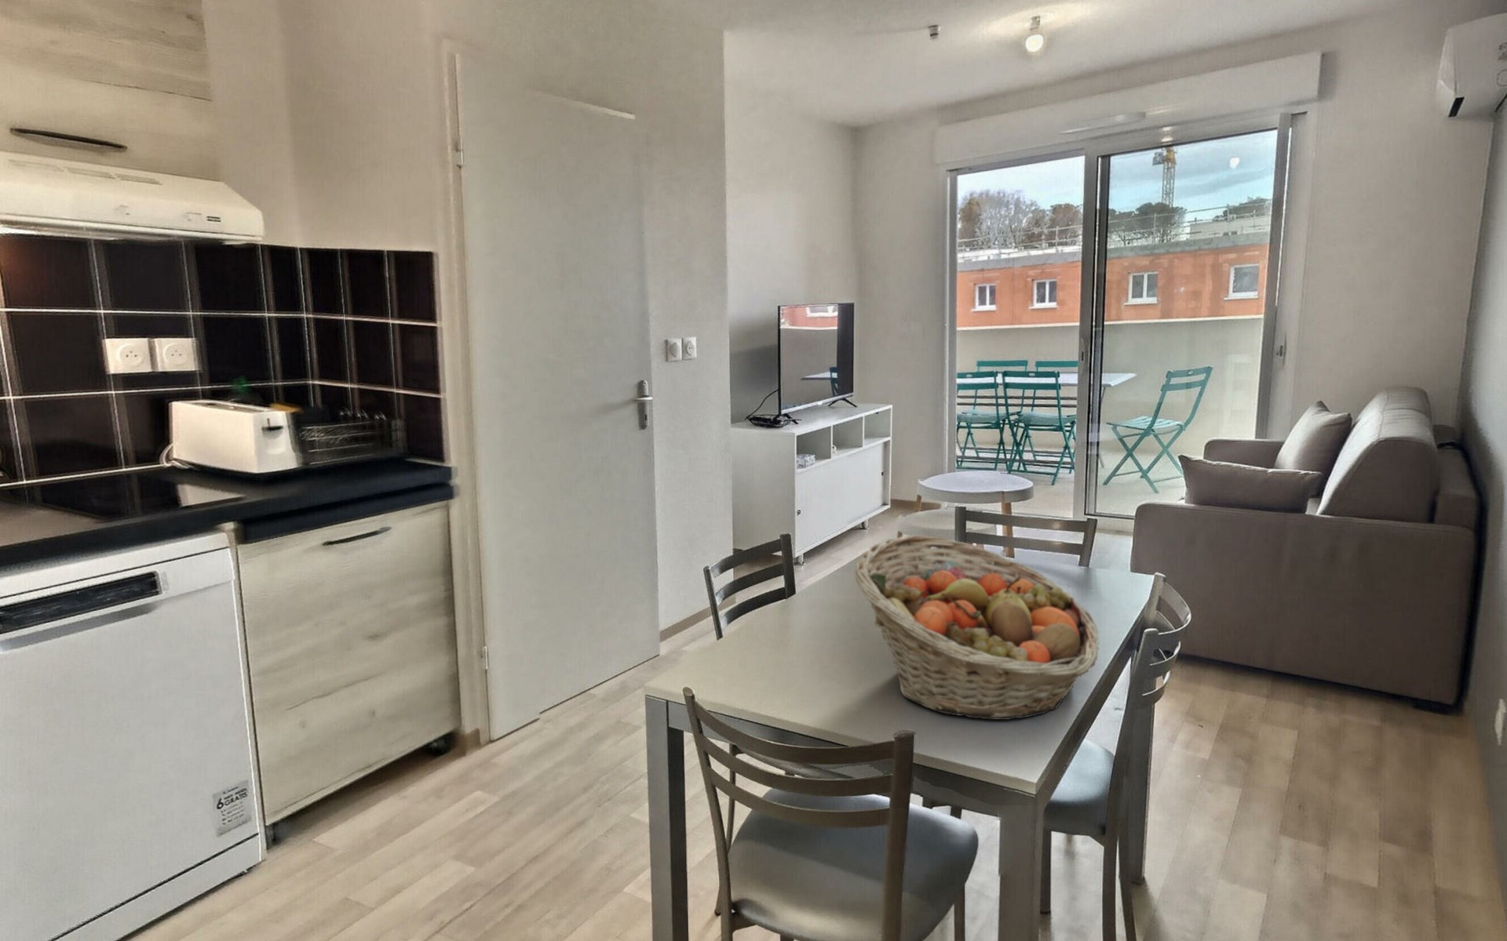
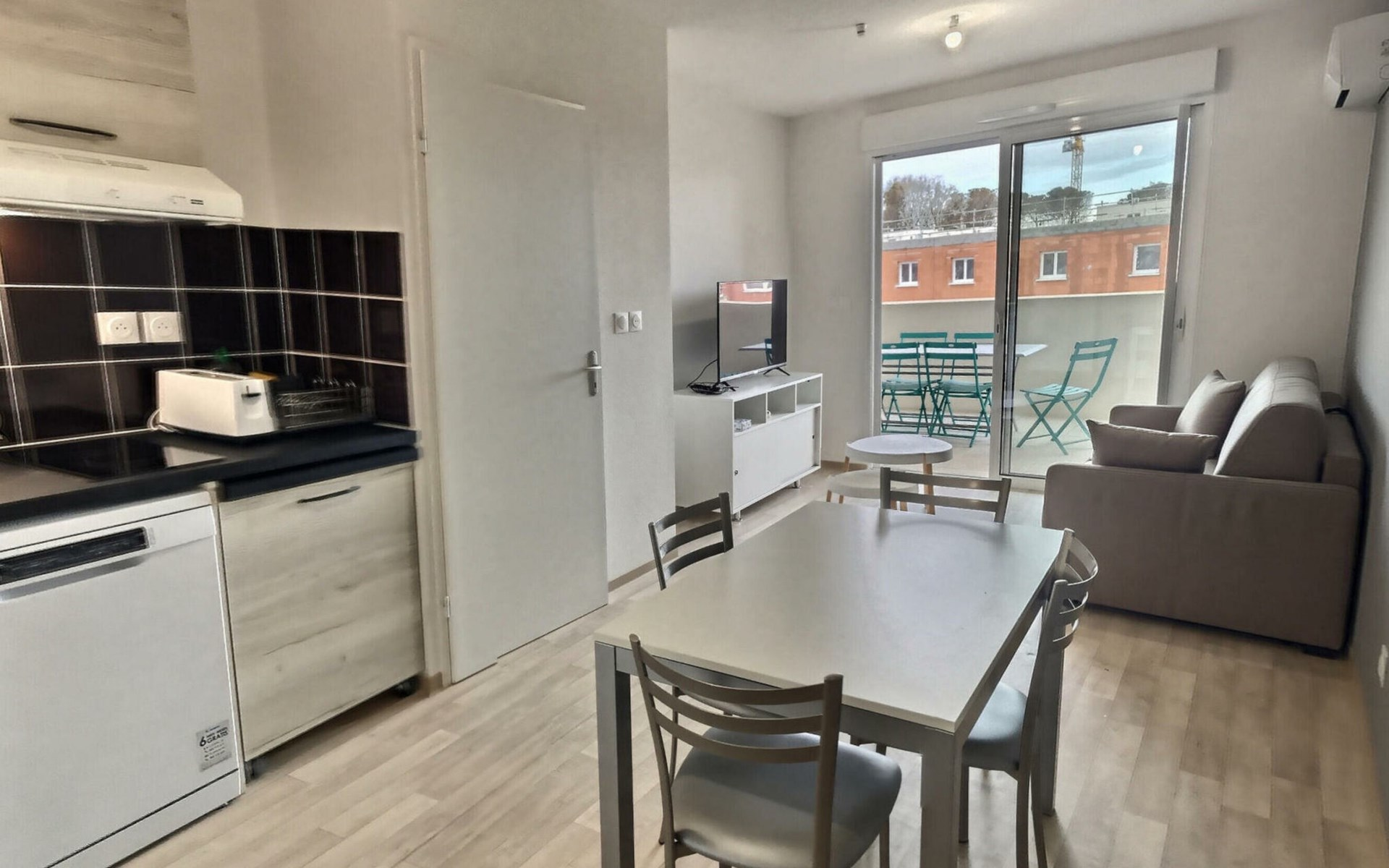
- fruit basket (975, 617)
